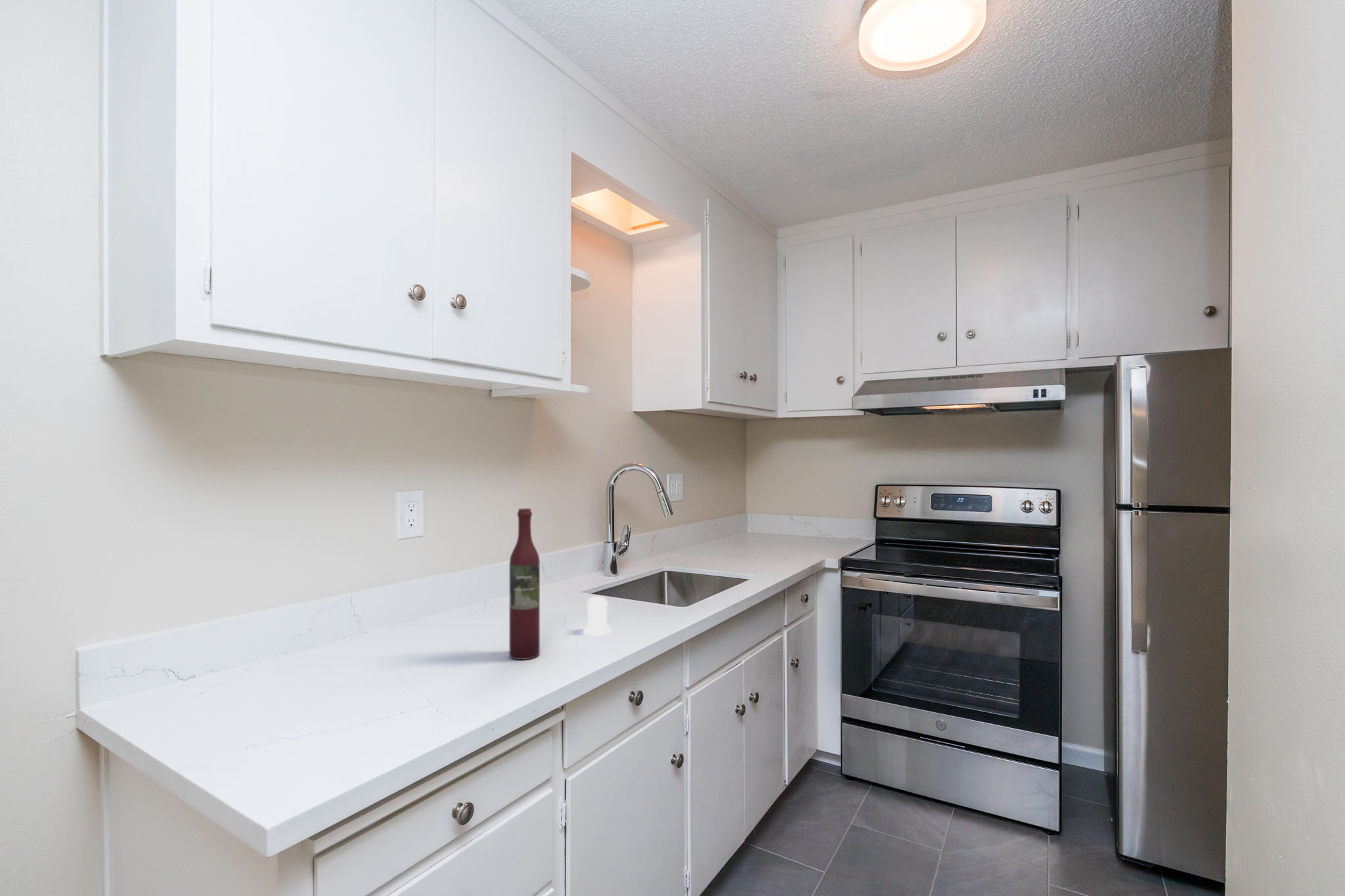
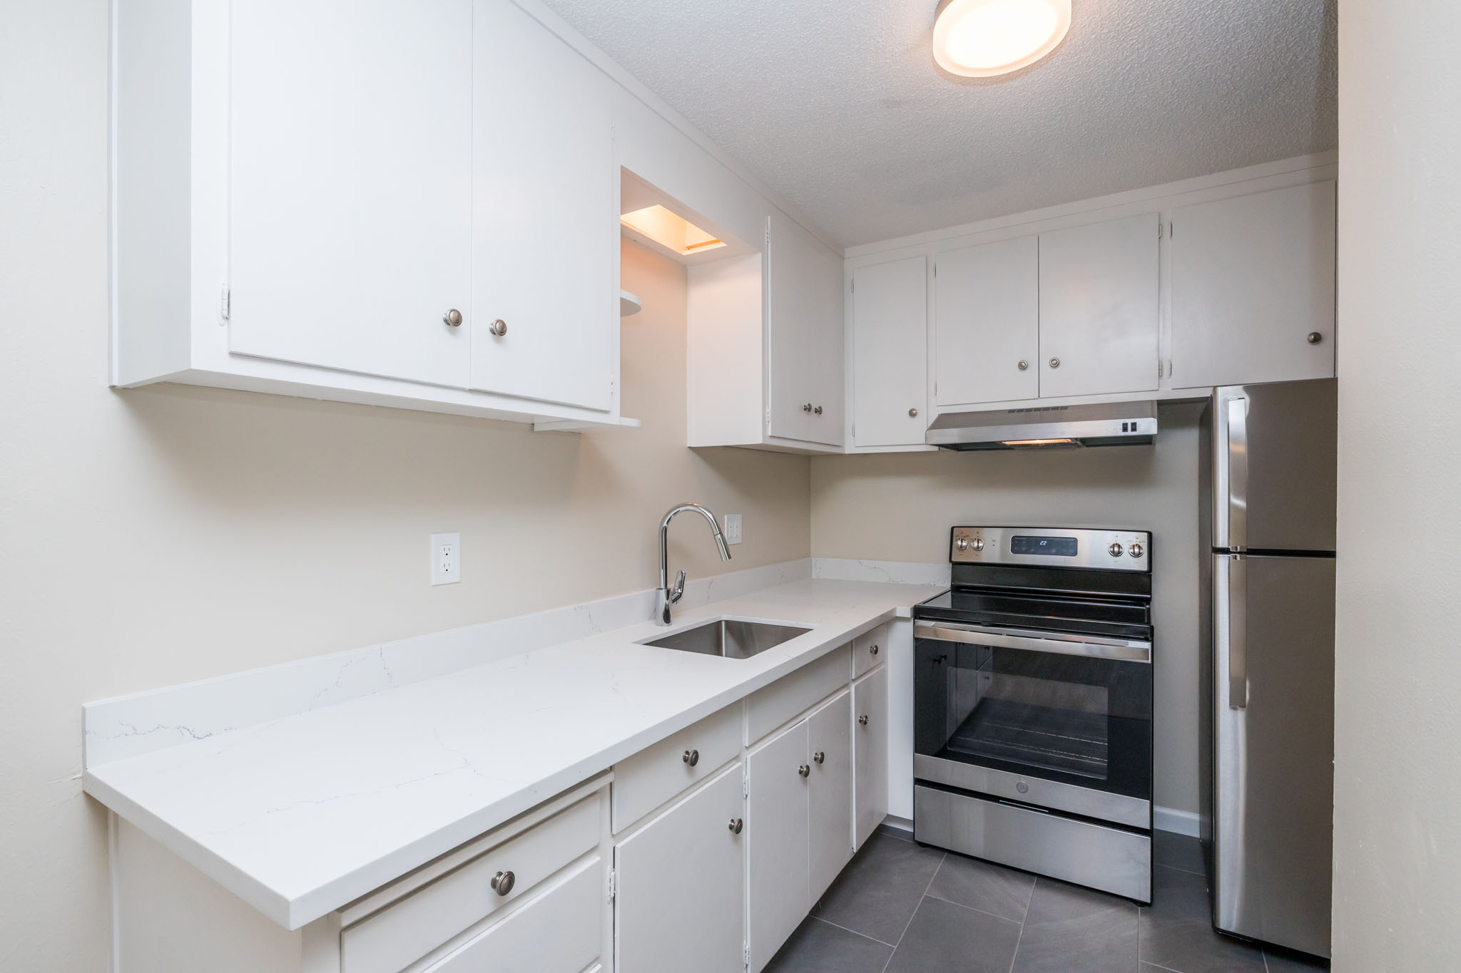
- wine bottle (524, 582)
- salt shaker (597, 614)
